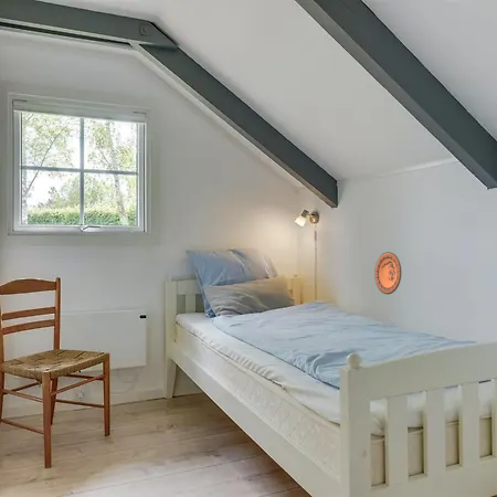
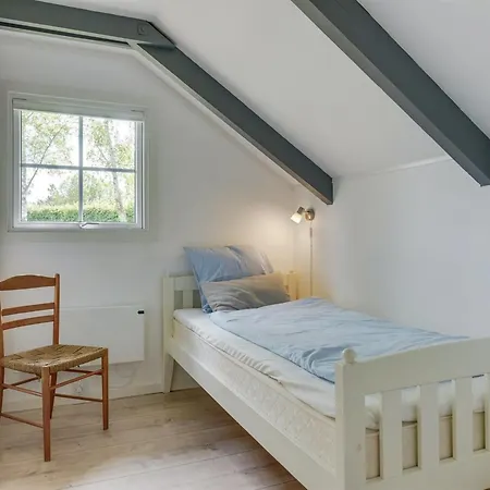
- decorative plate (388, 273)
